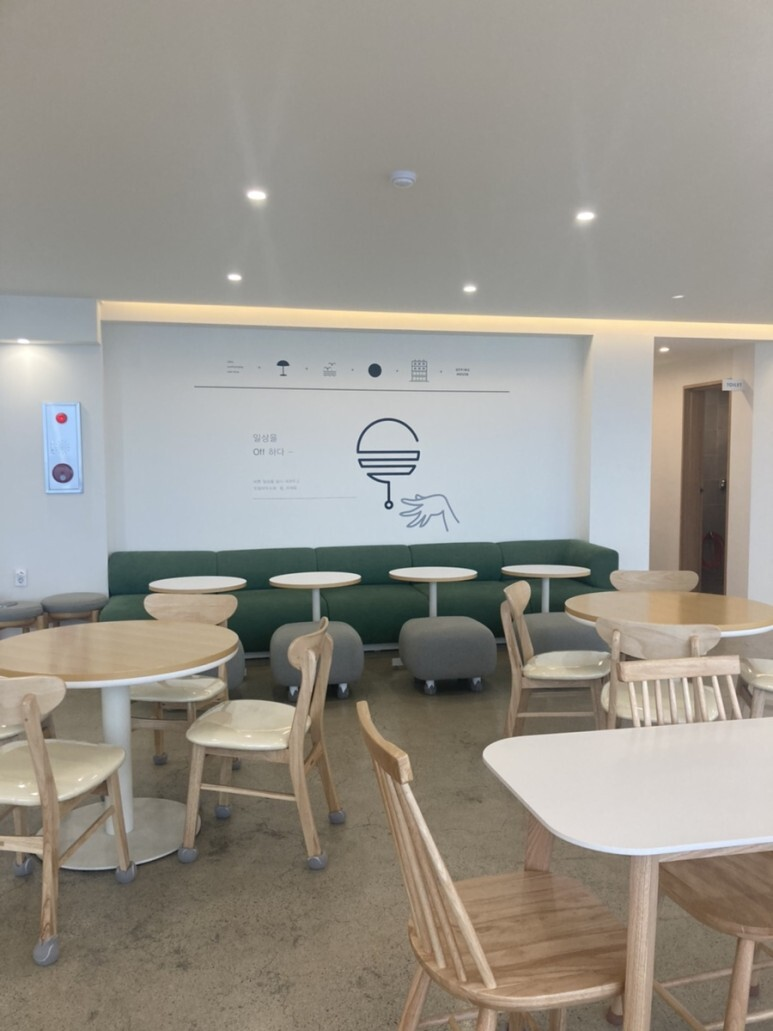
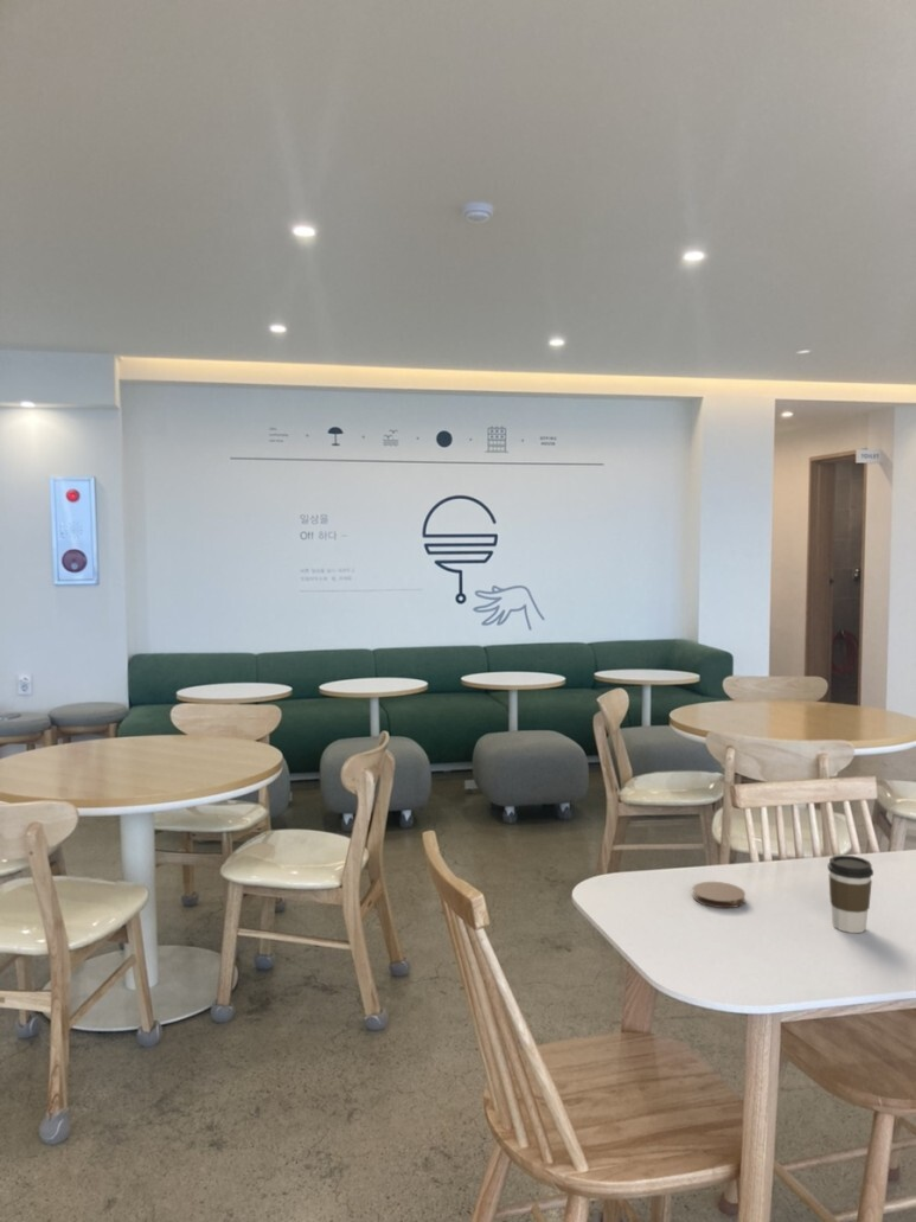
+ coffee cup (850, 894)
+ coaster (718, 894)
